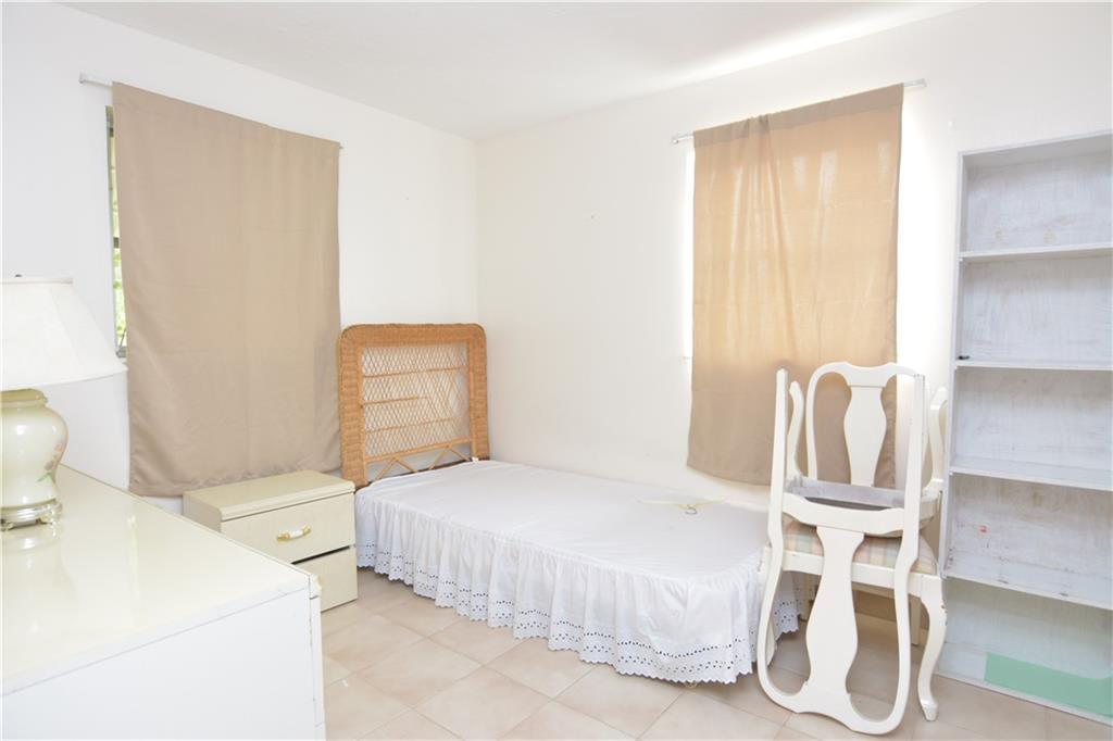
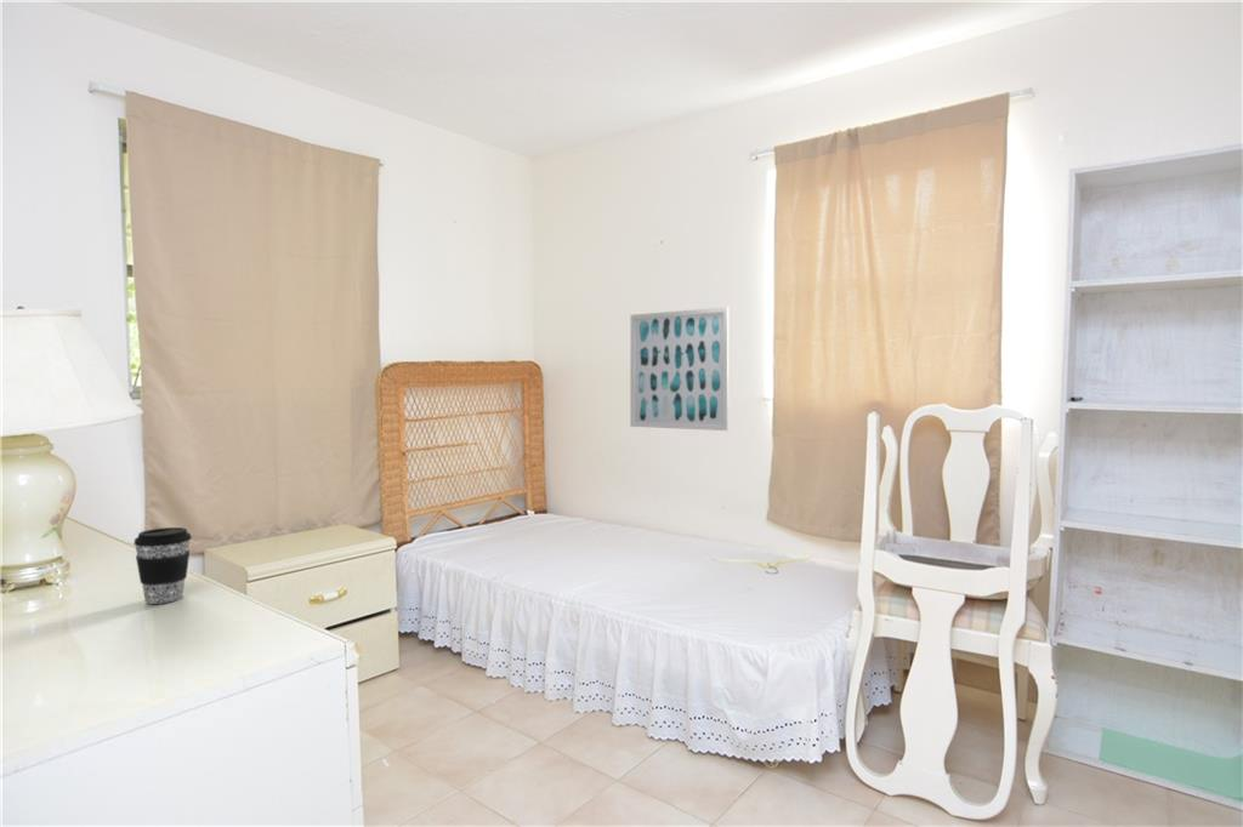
+ wall art (676, 370)
+ coffee cup (163, 565)
